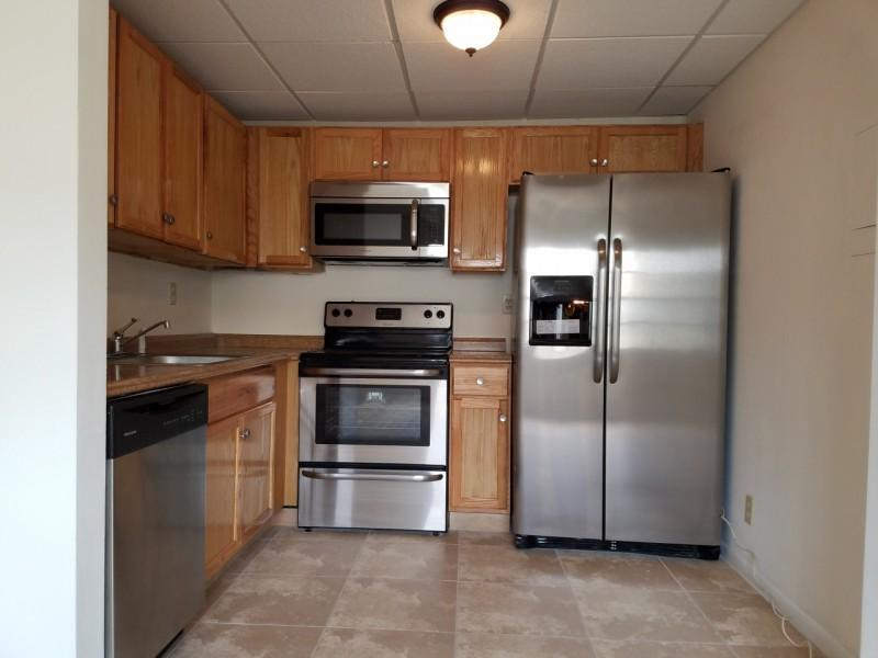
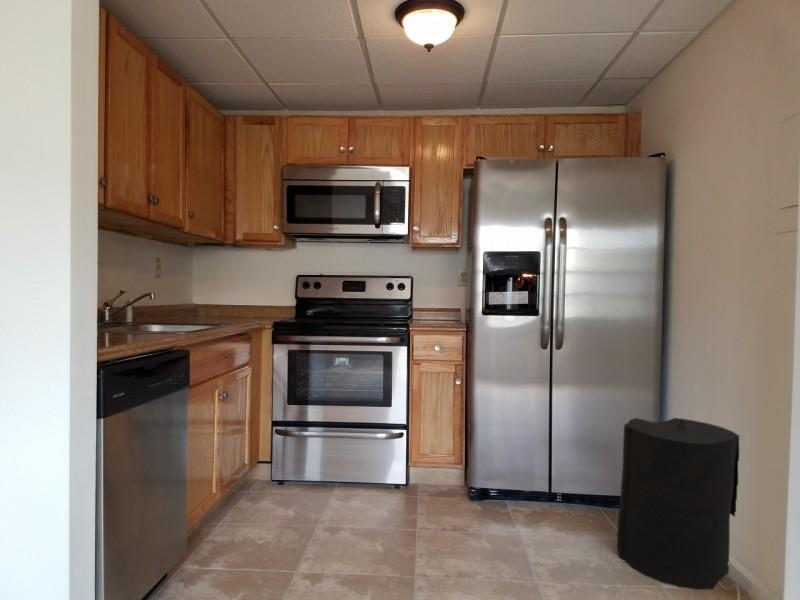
+ trash can (676, 490)
